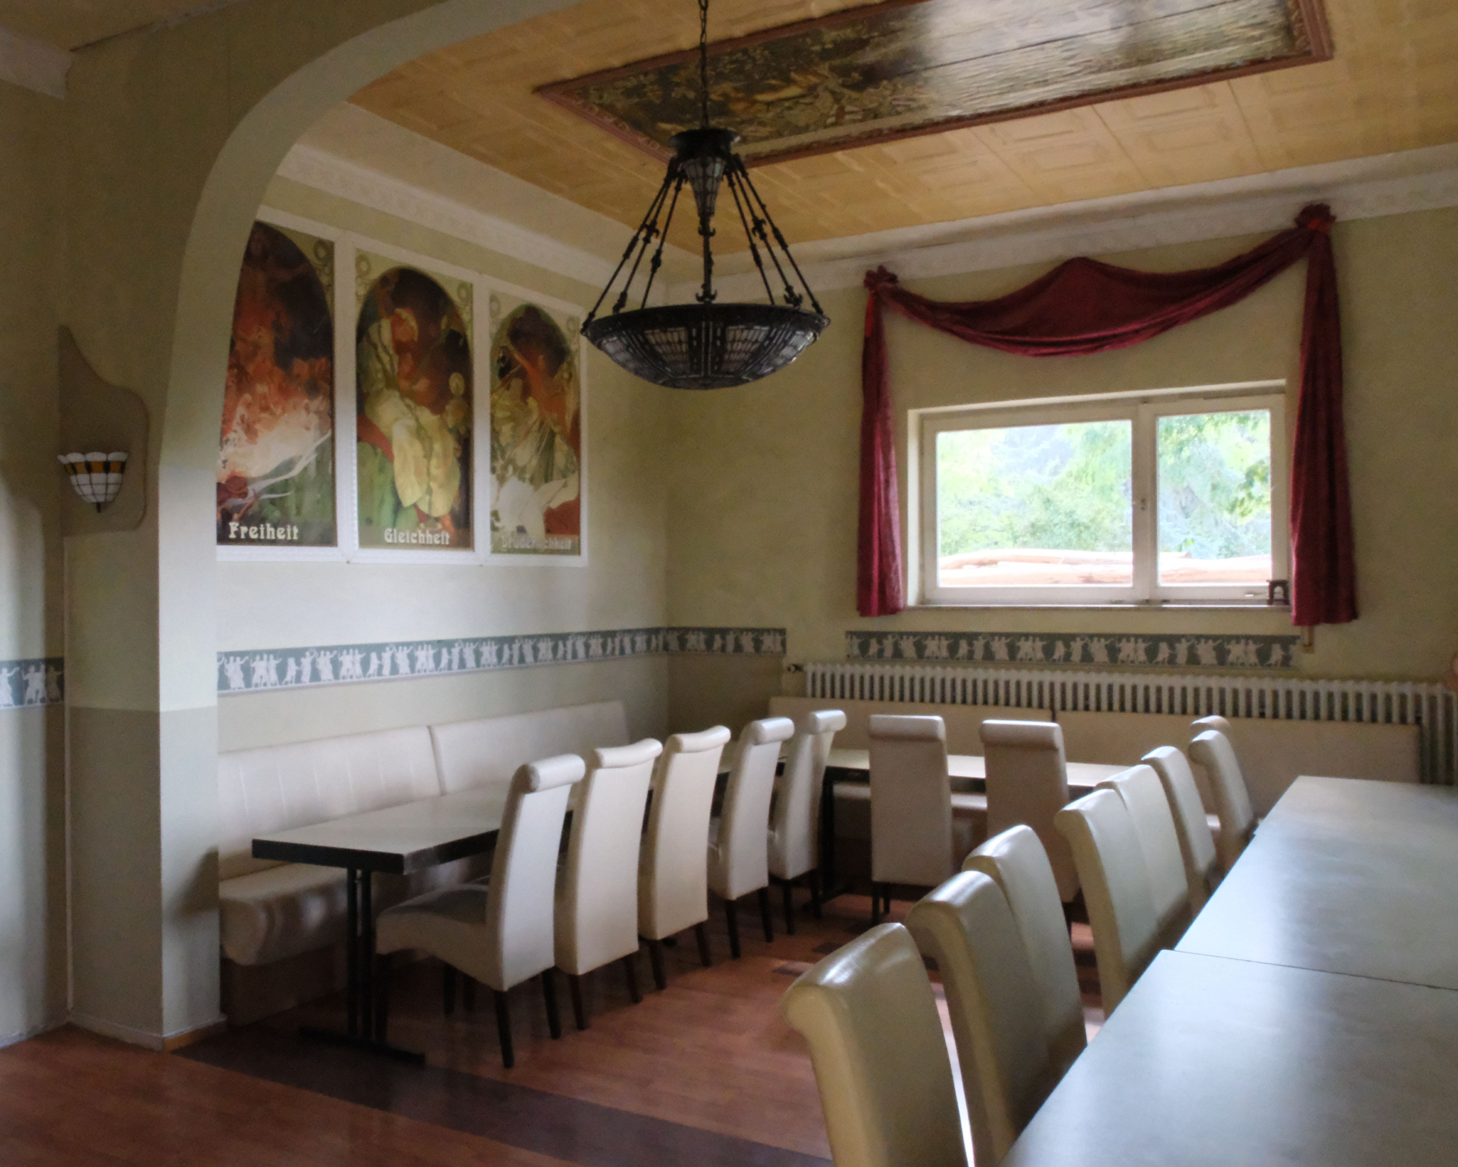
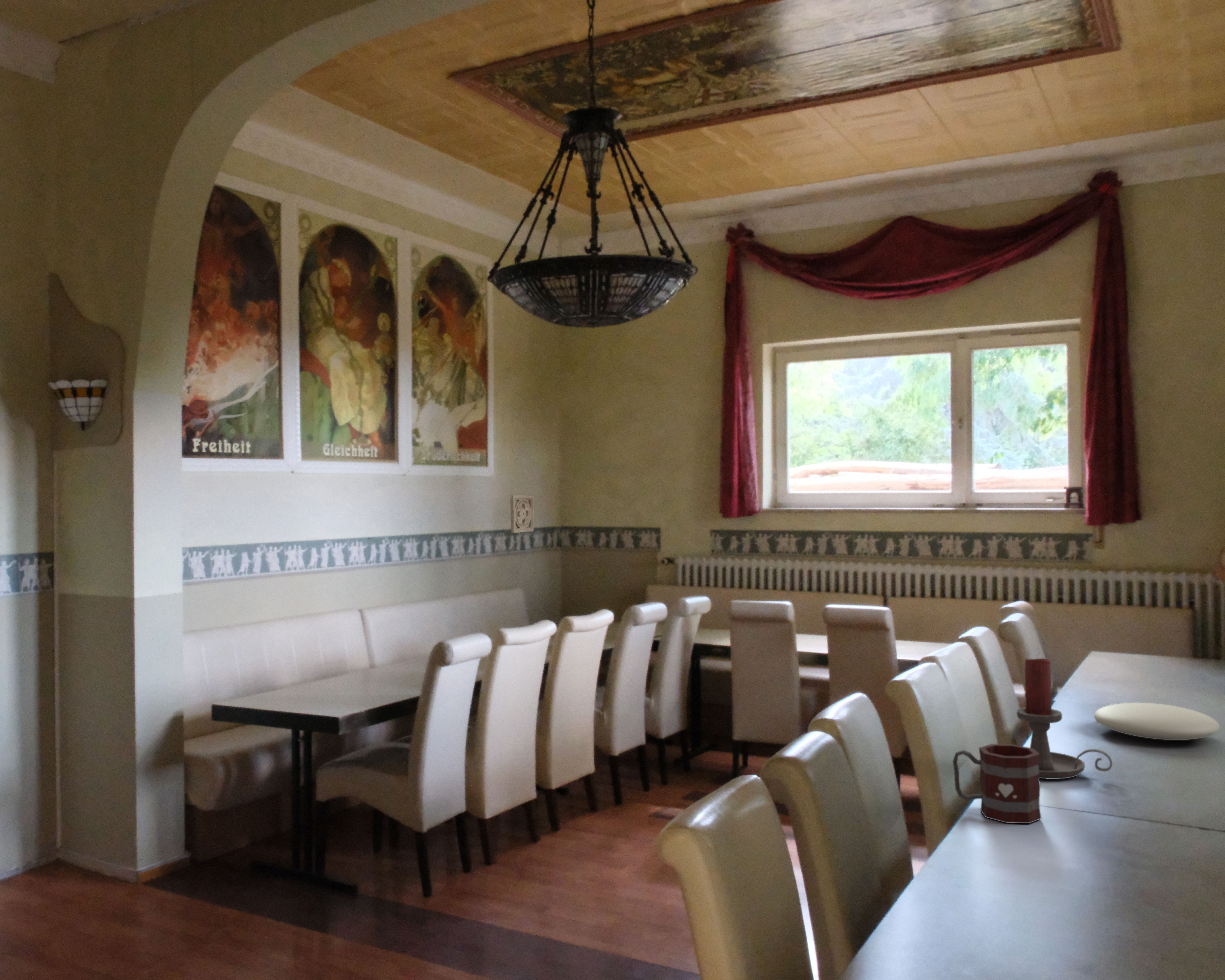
+ cushion (1155, 720)
+ mug (996, 781)
+ wall ornament (522, 514)
+ candle holder (1052, 714)
